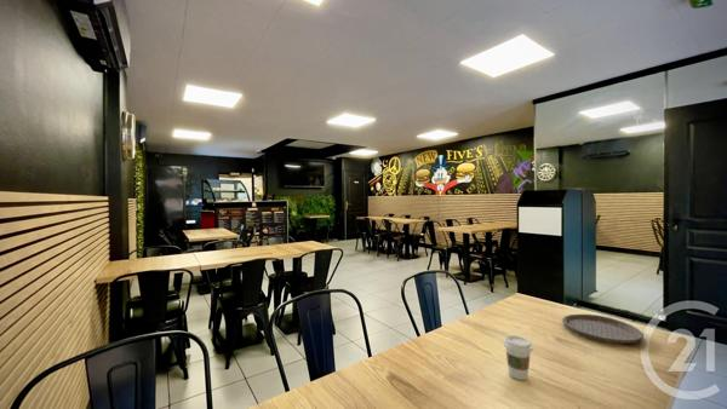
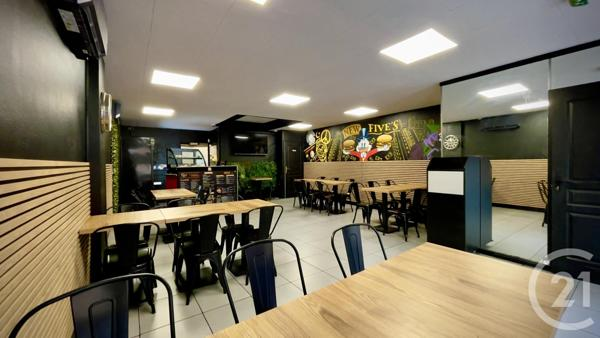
- plate (600, 328)
- coffee cup (517, 357)
